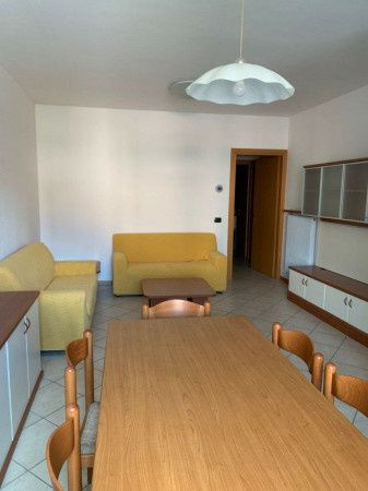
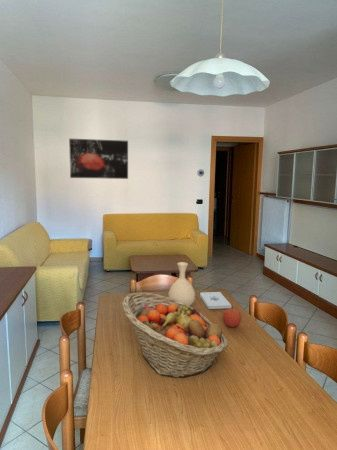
+ vase (182, 286)
+ apple (231, 315)
+ notepad (214, 299)
+ fruit basket (172, 328)
+ wall art (99, 159)
